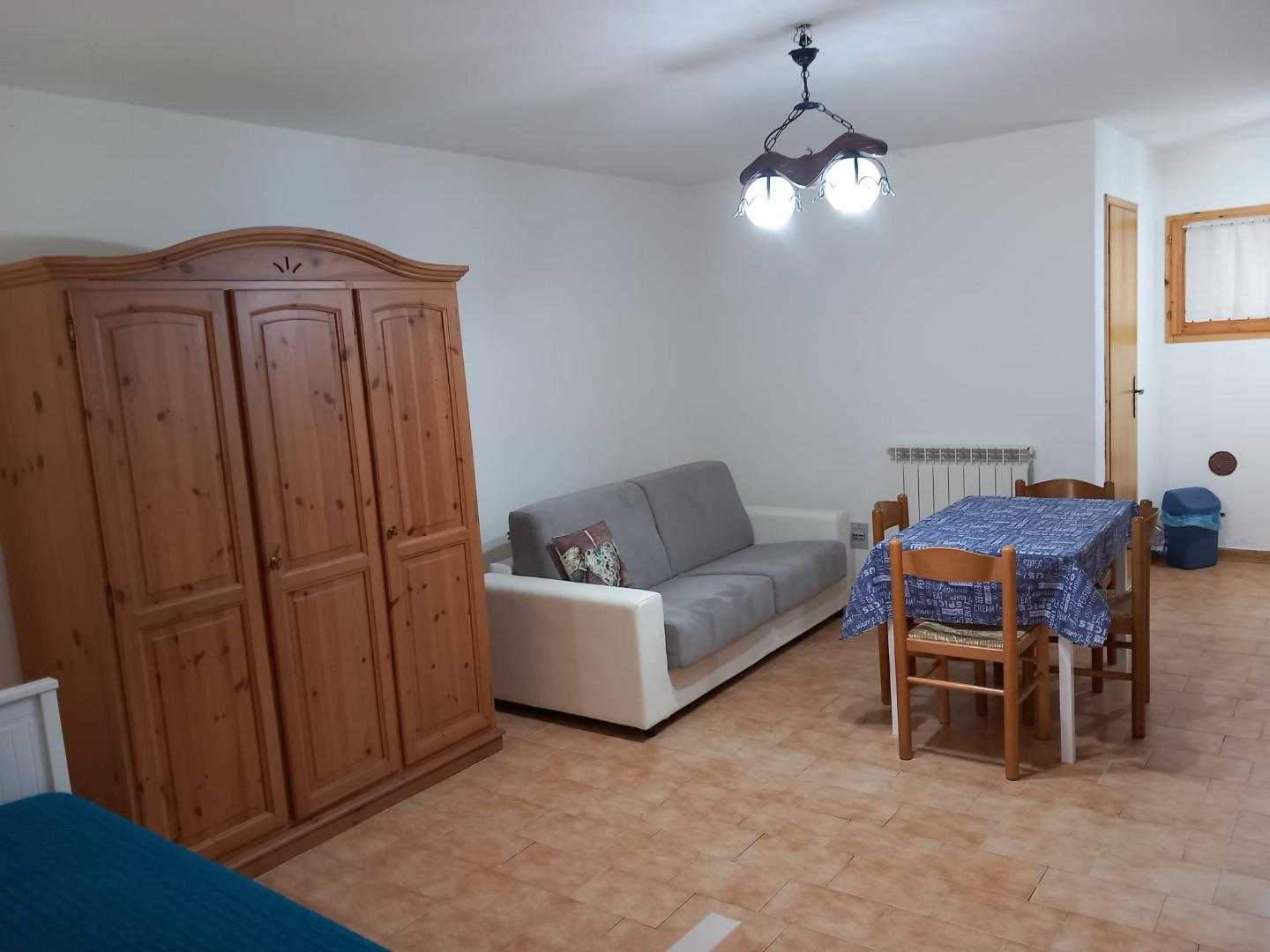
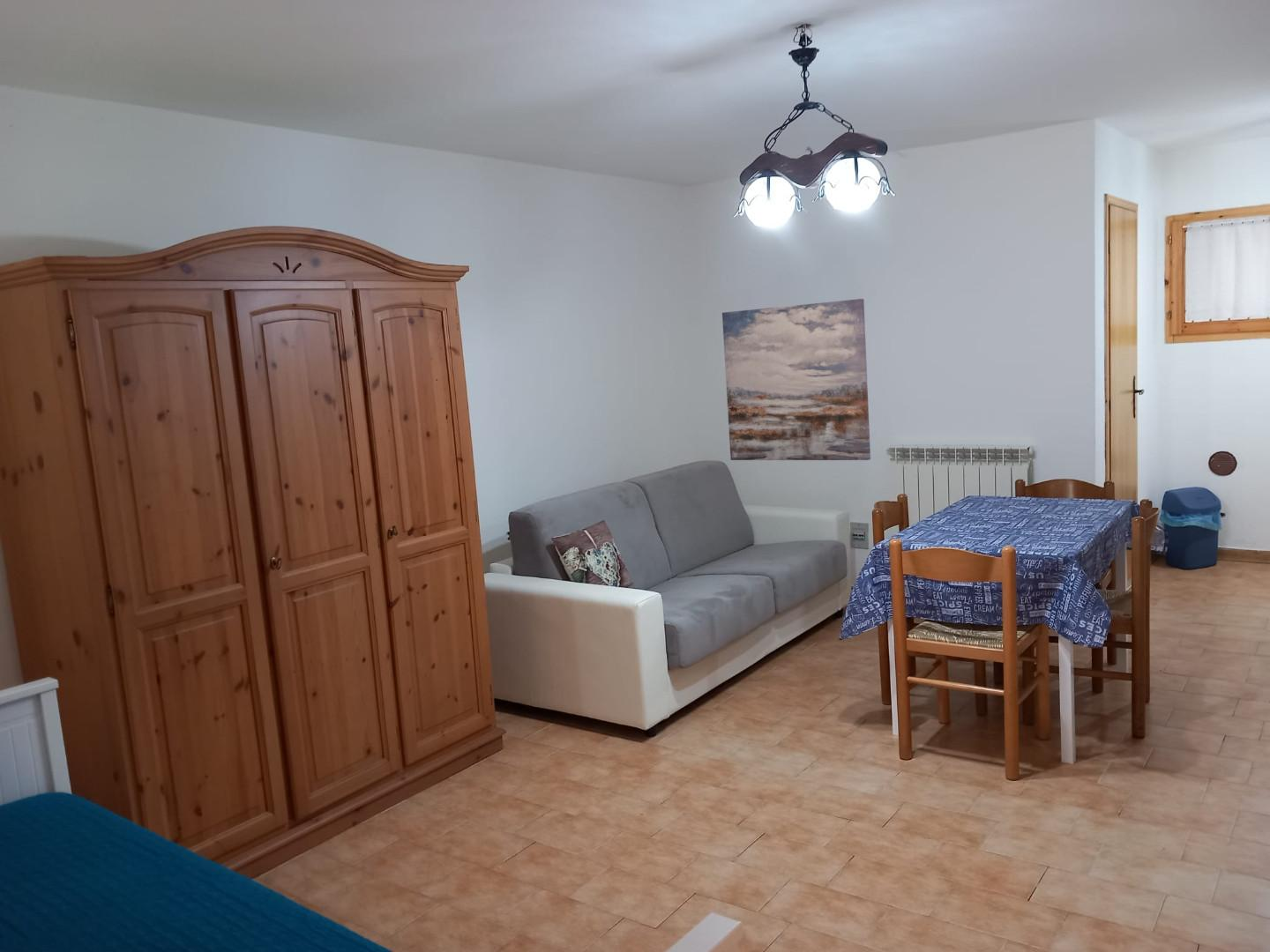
+ wall art (794, 383)
